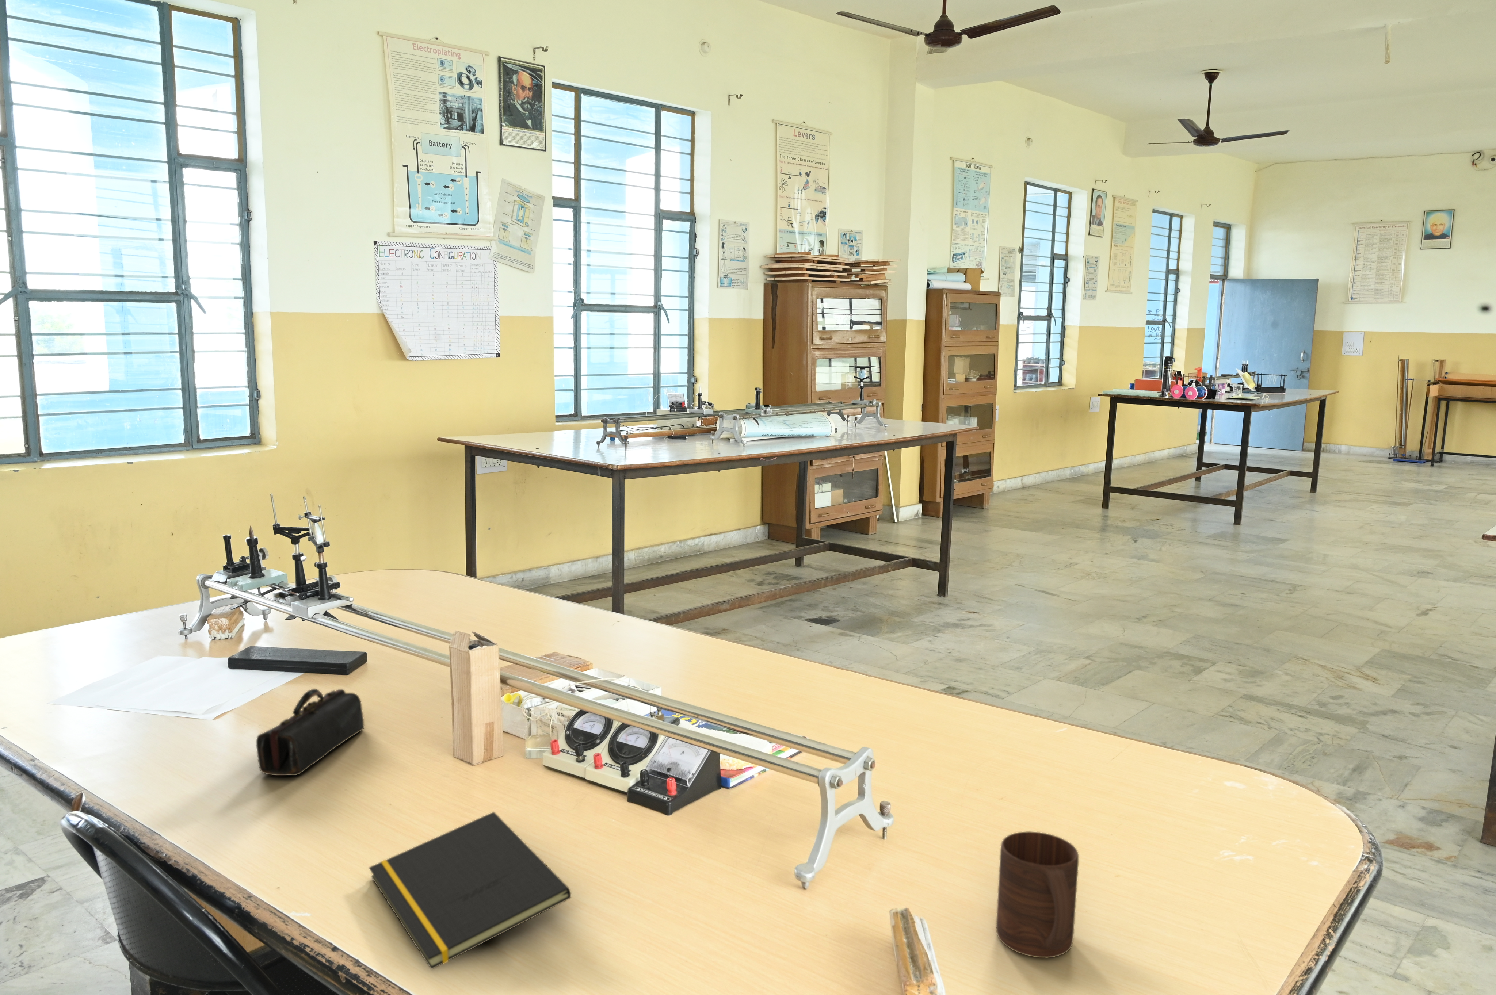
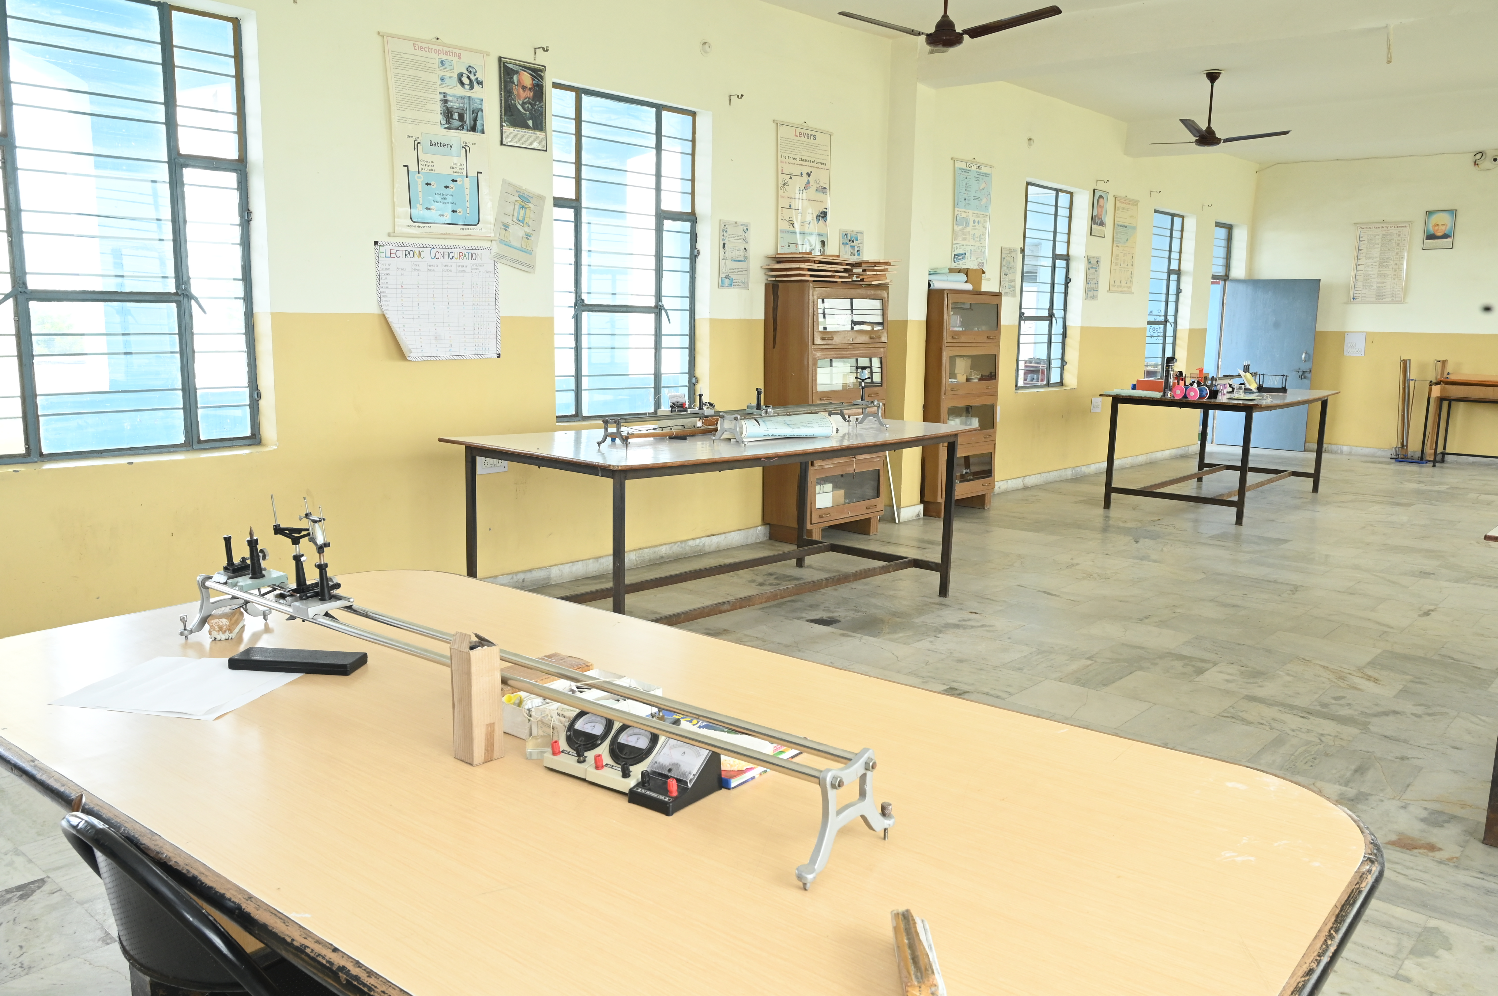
- cup (1044, 899)
- notepad (466, 882)
- pencil case (312, 720)
